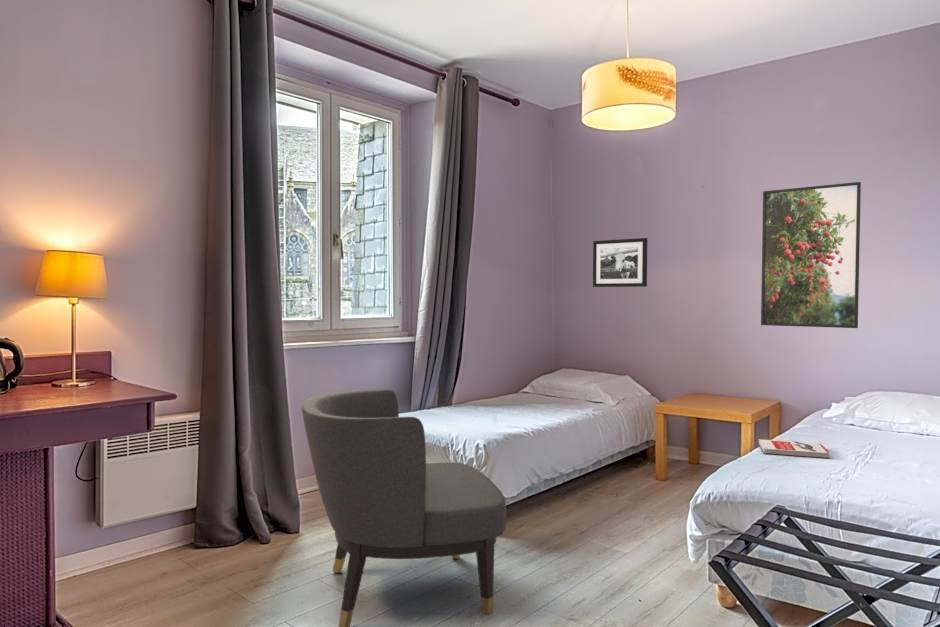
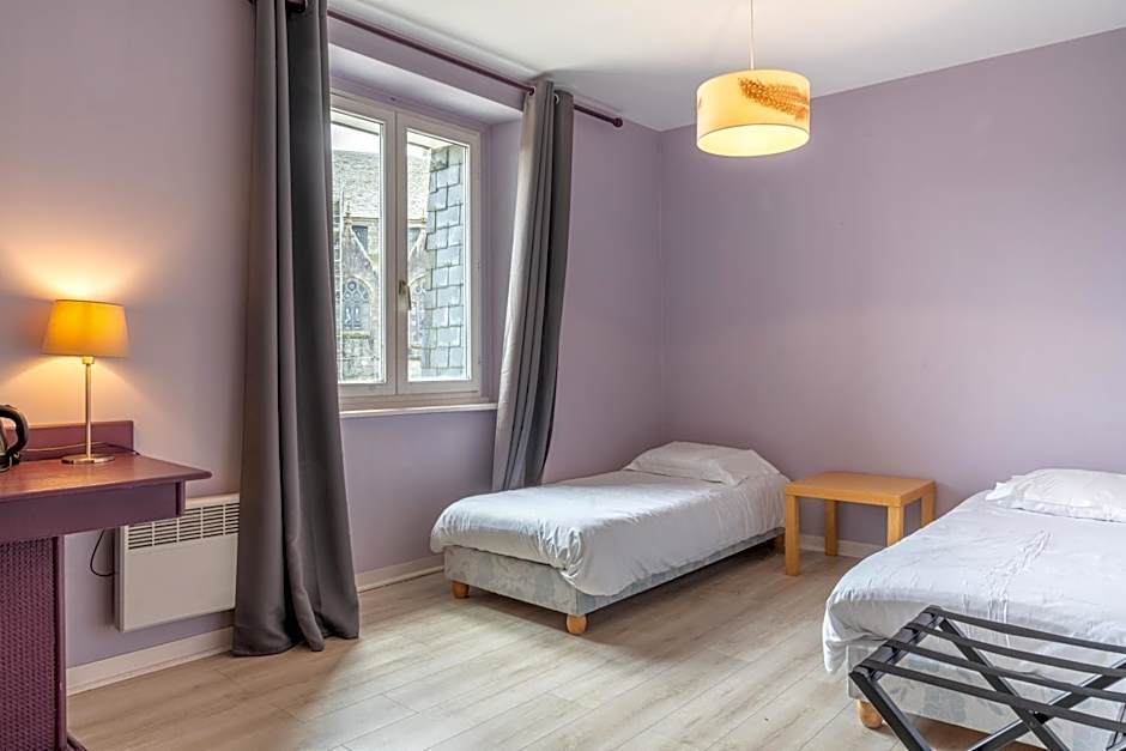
- picture frame (619, 263)
- chair (401, 496)
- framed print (808, 257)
- book (792, 448)
